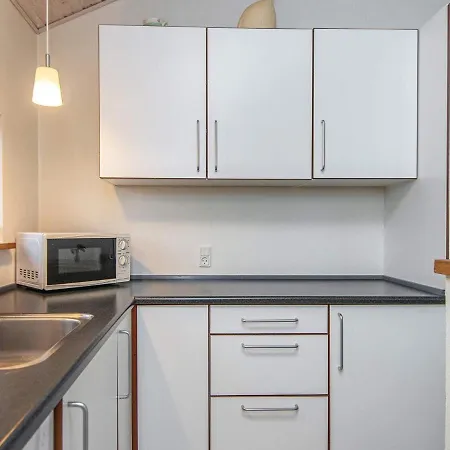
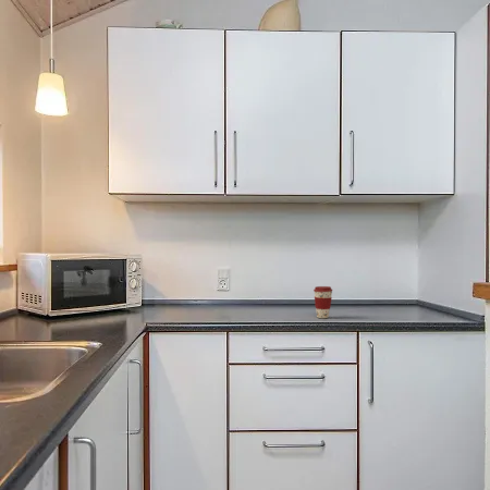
+ coffee cup (322, 302)
